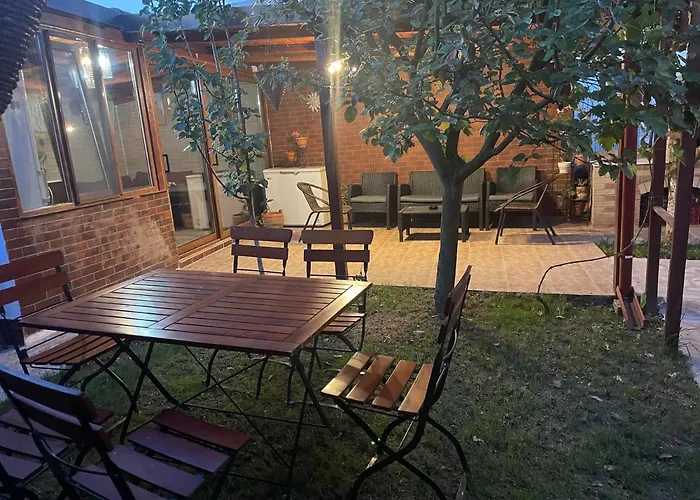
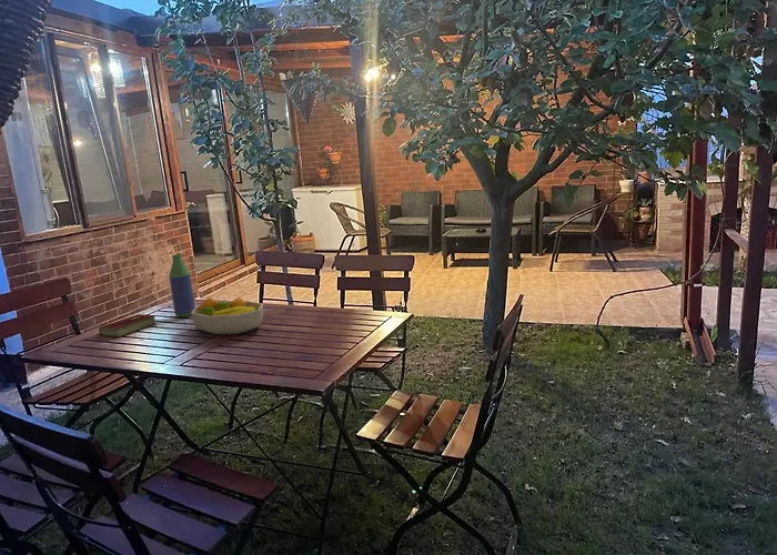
+ bottle (181, 285)
+ hardcover book (128, 324)
+ fruit bowl (228, 313)
